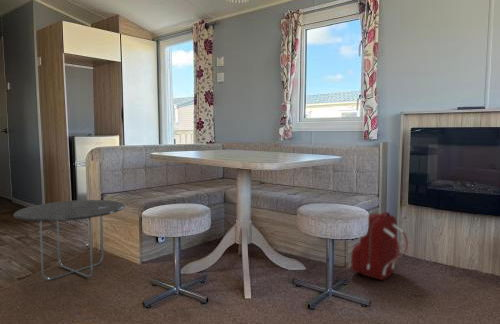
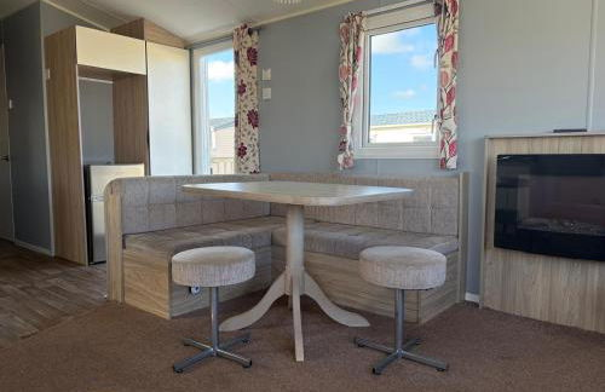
- backpack (380, 243)
- side table (58, 240)
